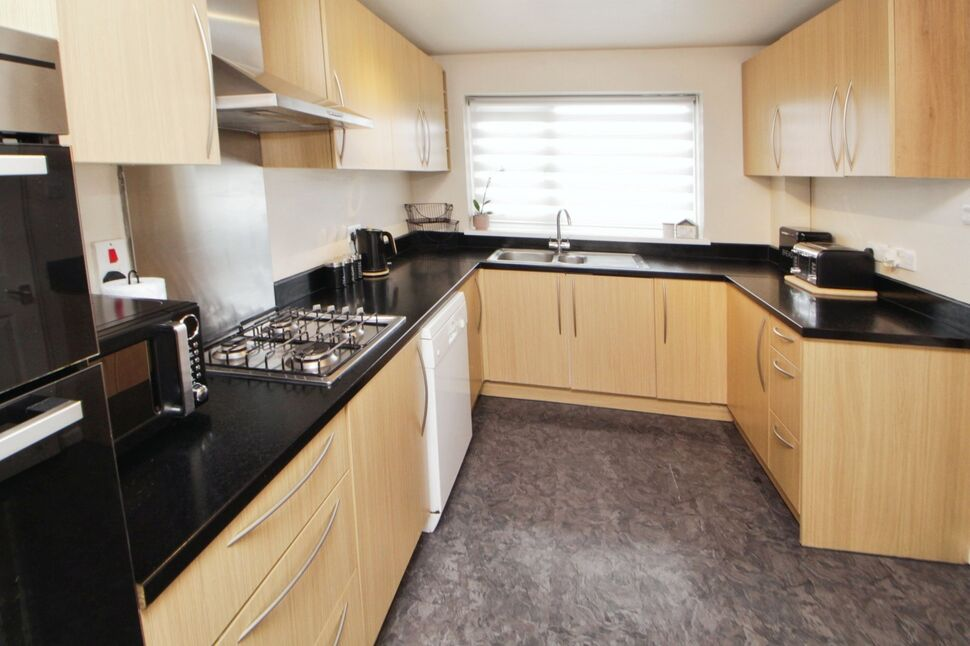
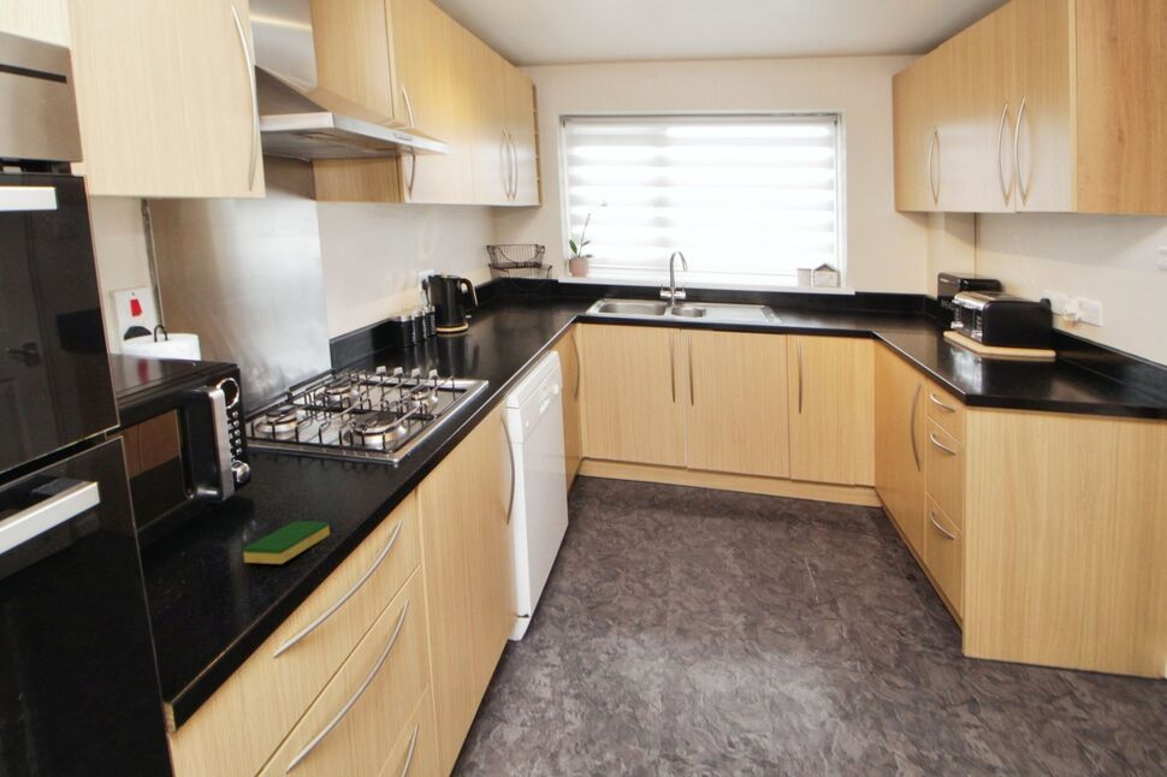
+ dish sponge (288, 541)
